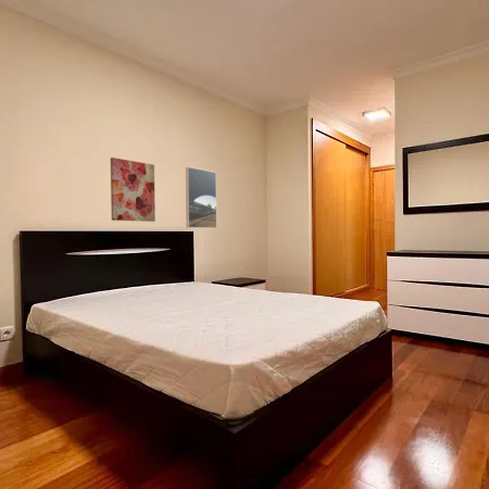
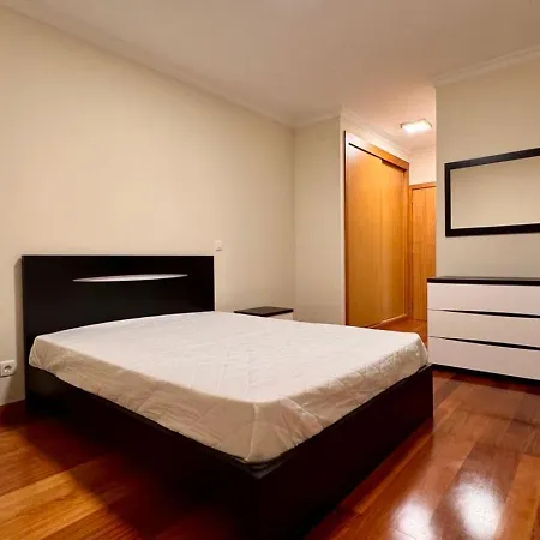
- wall art (134, 191)
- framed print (201, 199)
